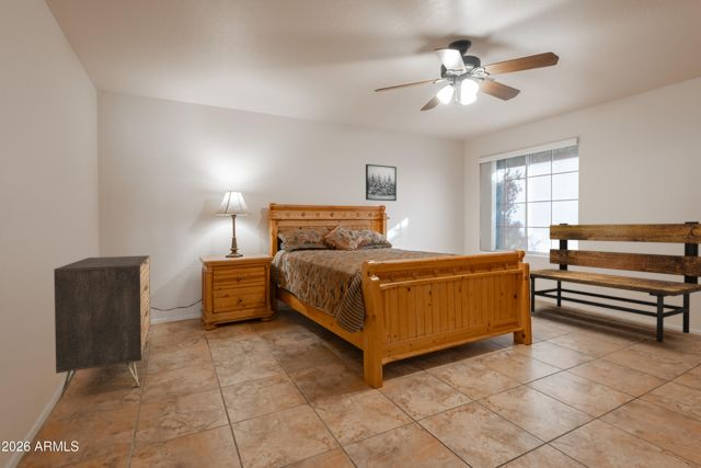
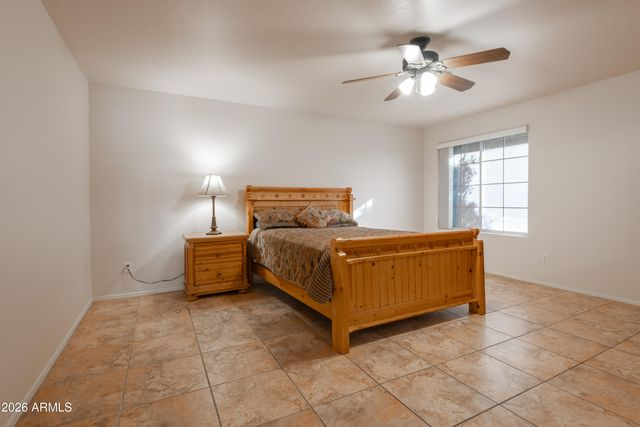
- bench (599, 274)
- wall art (381, 183)
- dresser (112, 313)
